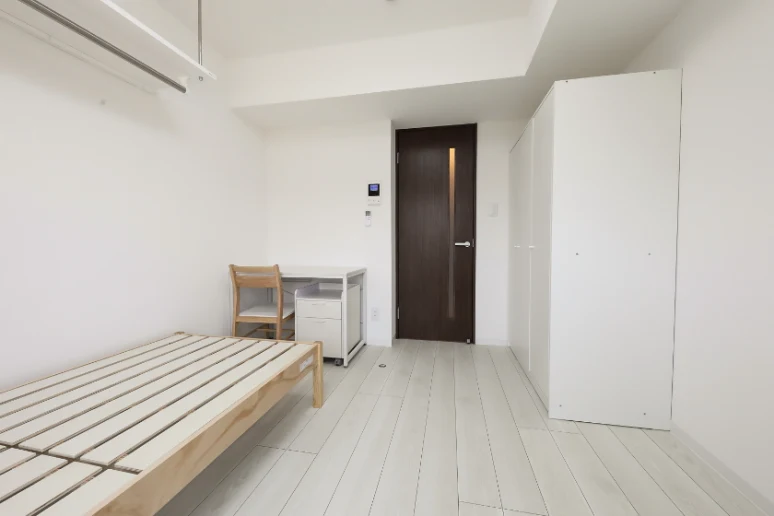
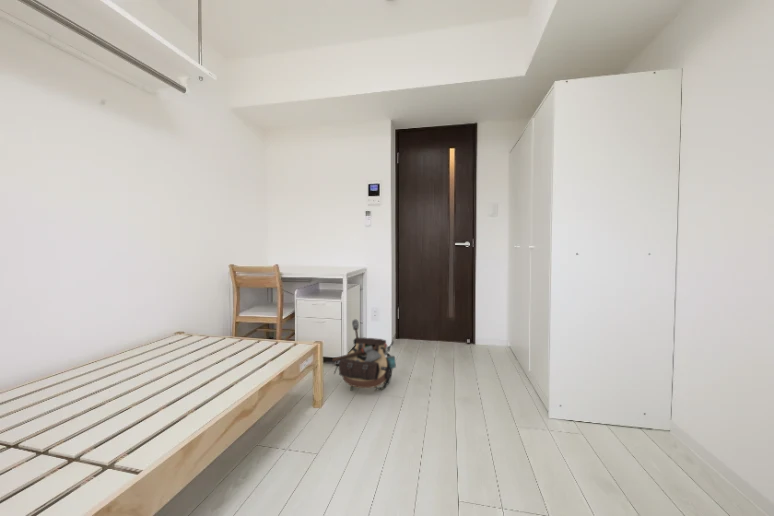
+ backpack (366, 358)
